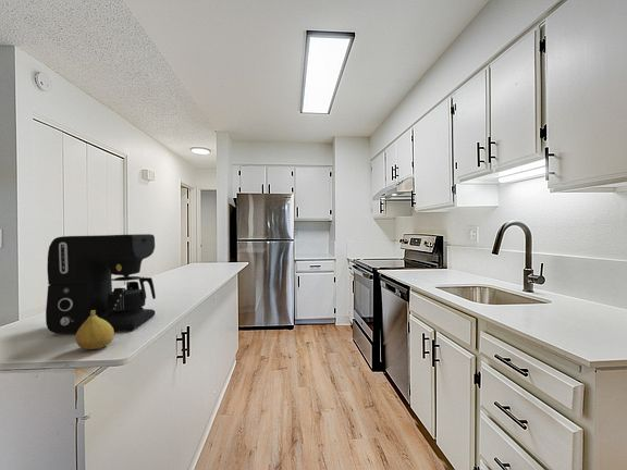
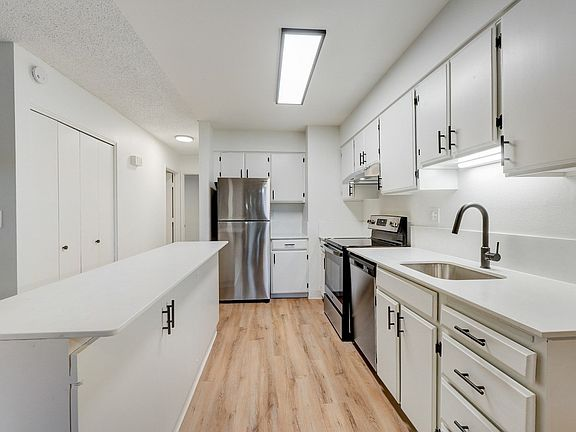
- coffee maker (110, 279)
- fruit (95, 327)
